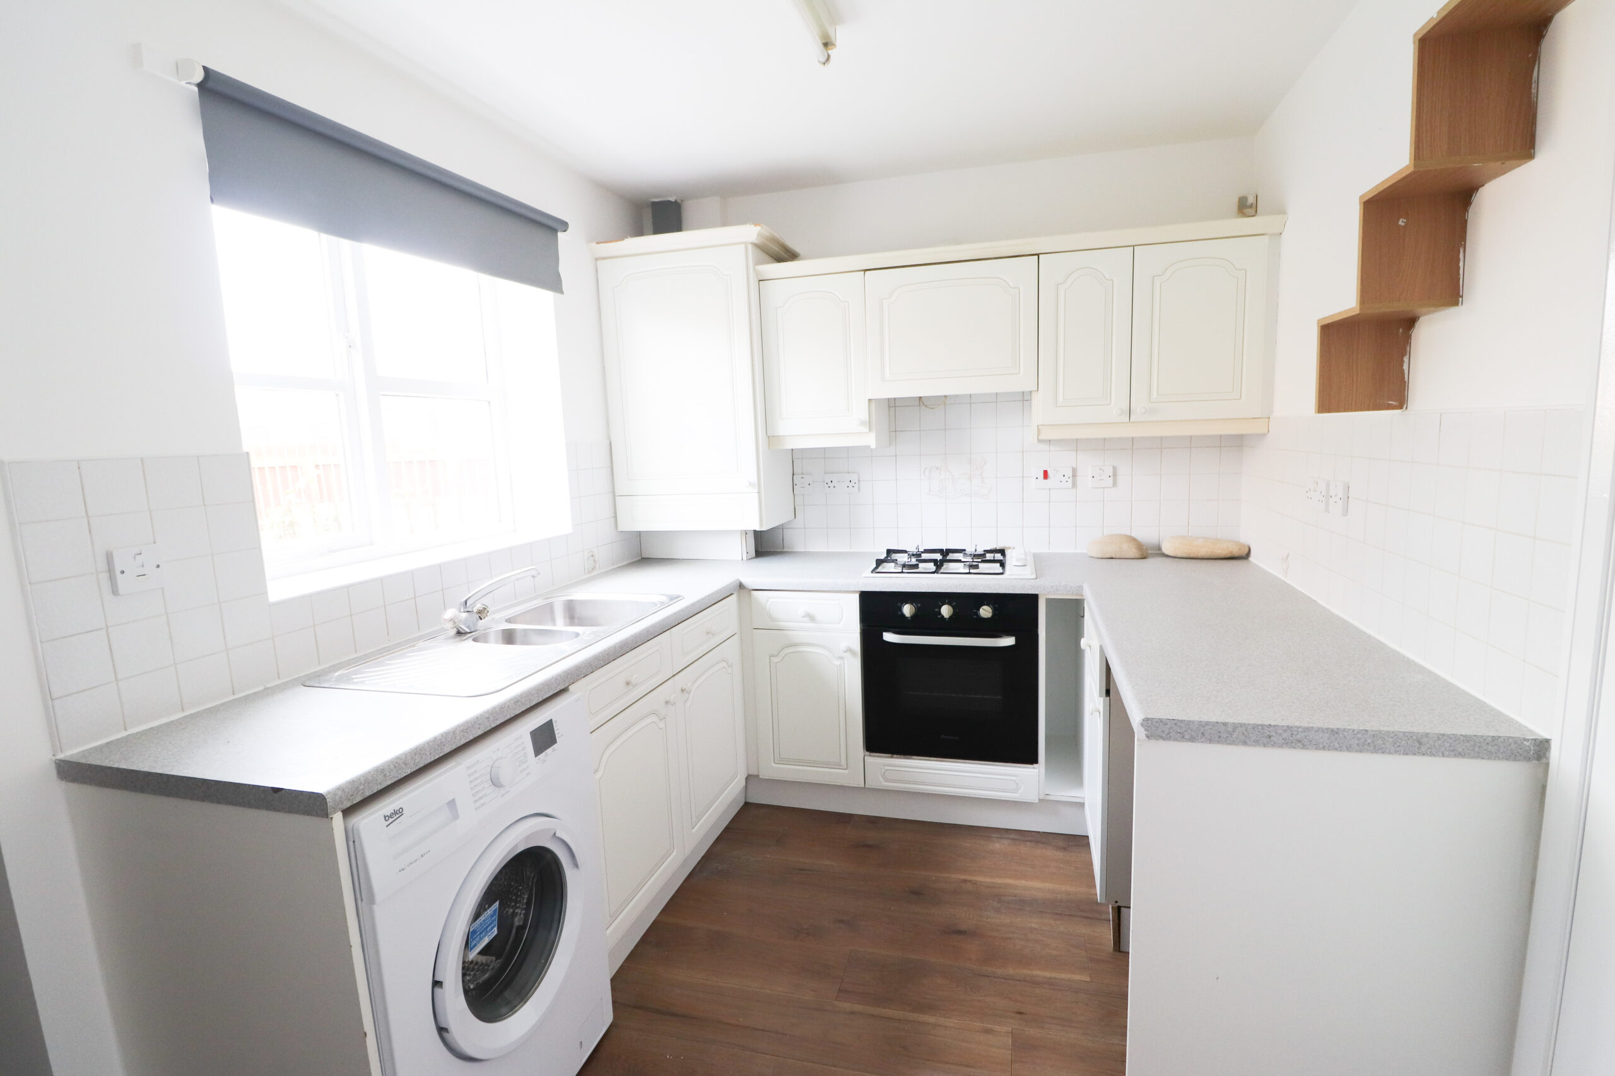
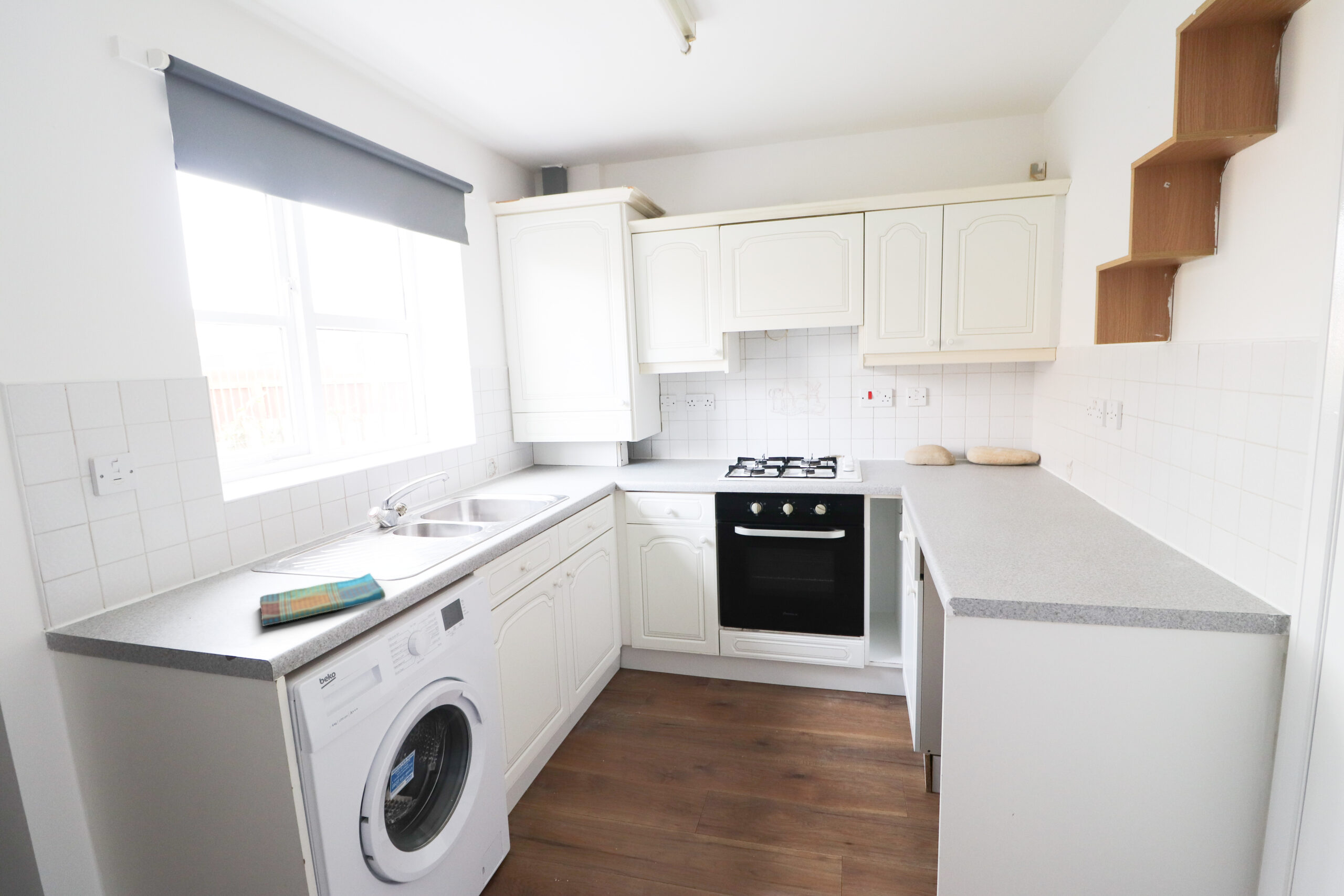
+ dish towel (323, 597)
